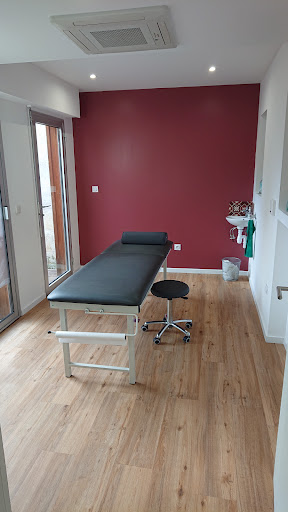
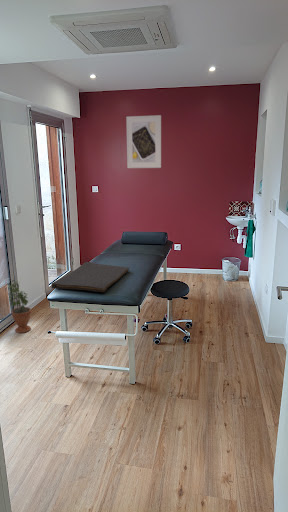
+ hand towel (94, 275)
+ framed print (143, 142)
+ potted plant (18, 305)
